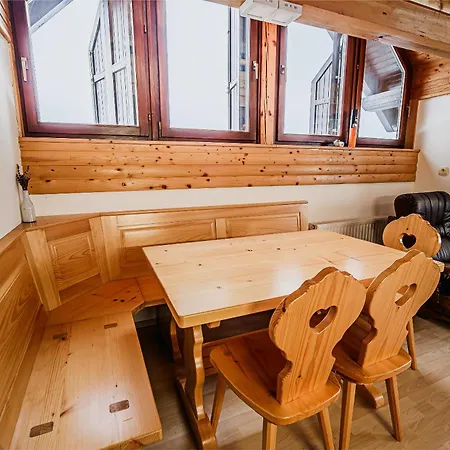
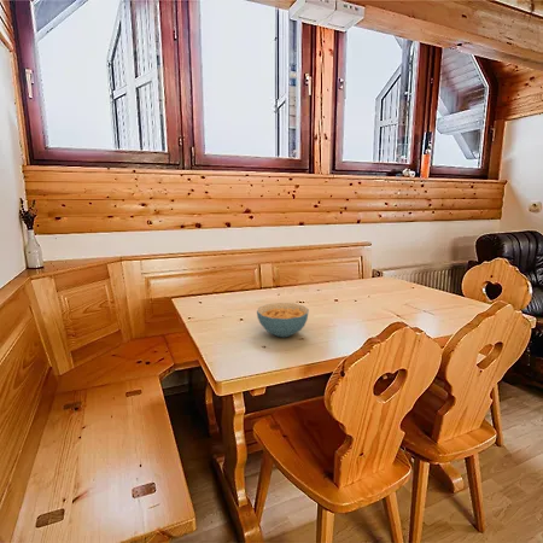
+ cereal bowl (282, 322)
